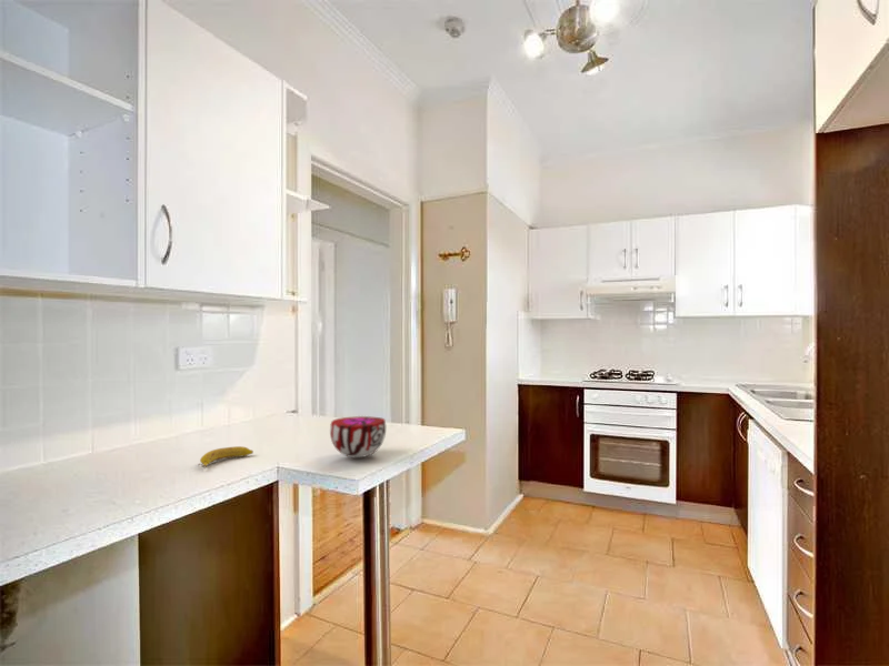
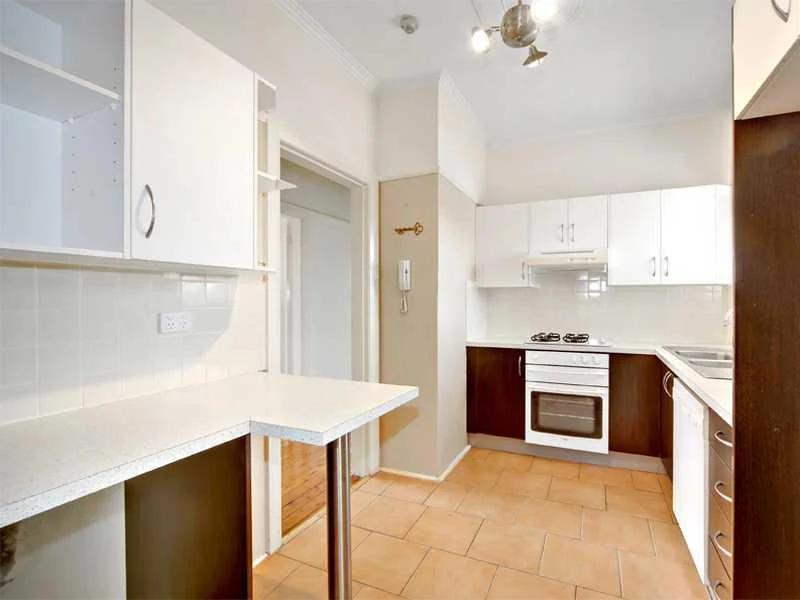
- banana (224, 455)
- decorative bowl (358, 437)
